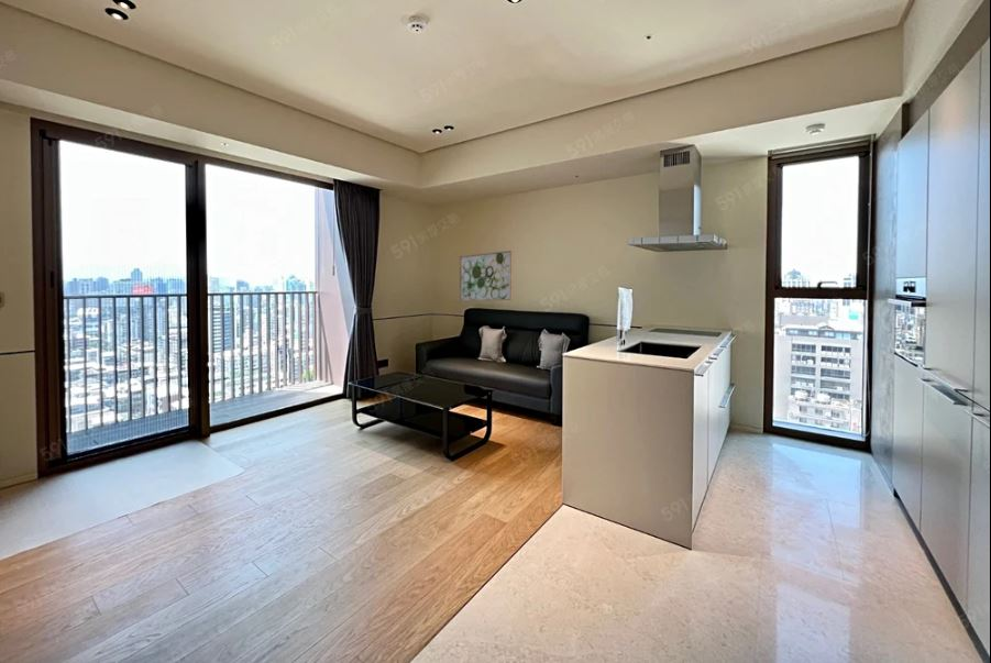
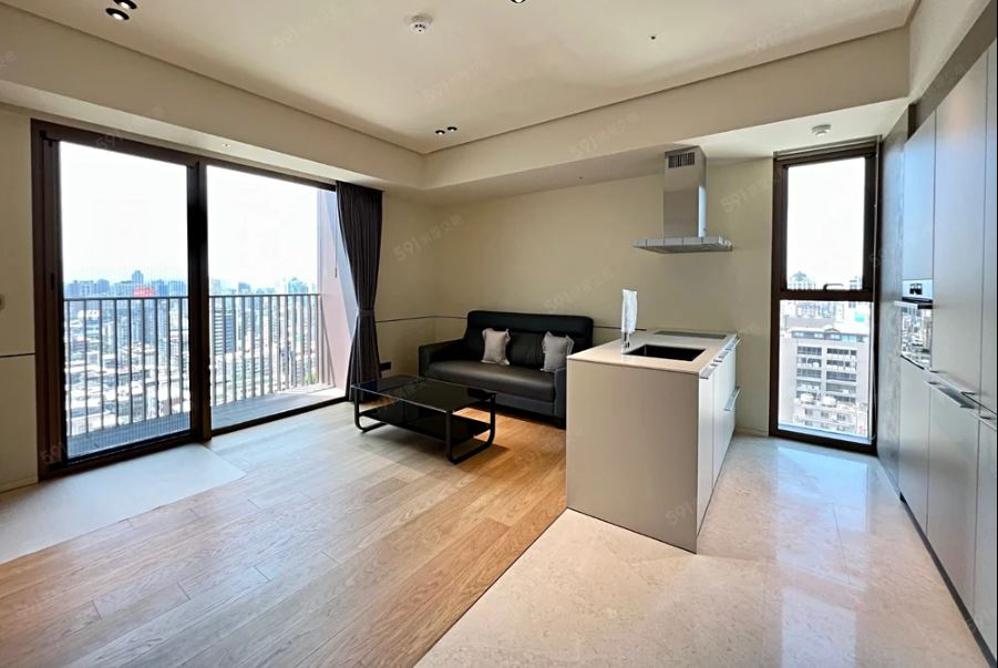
- wall art (484, 277)
